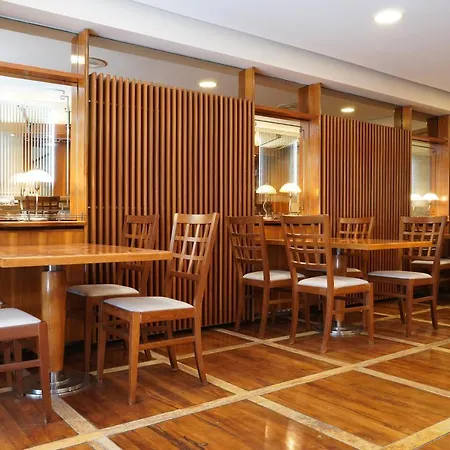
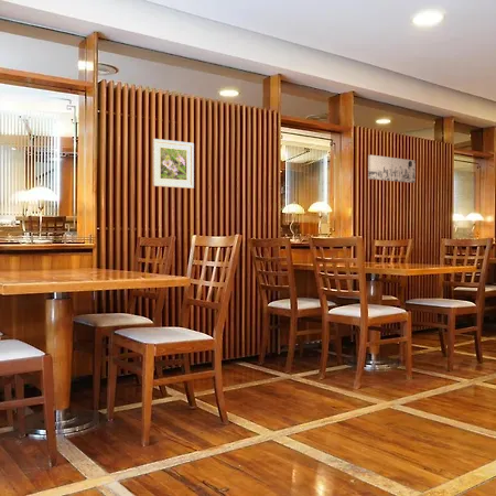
+ wall art (392, 169)
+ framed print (173, 163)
